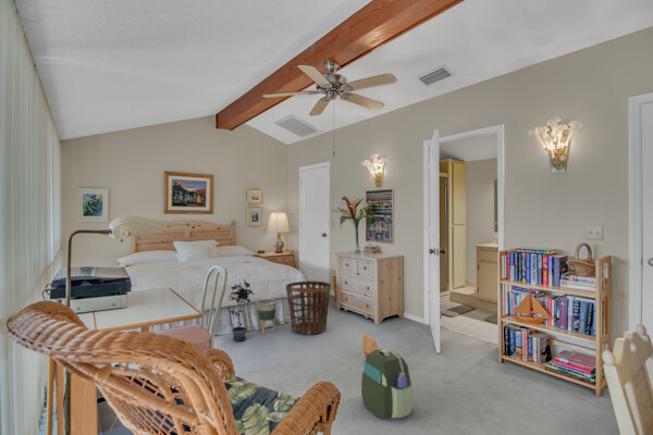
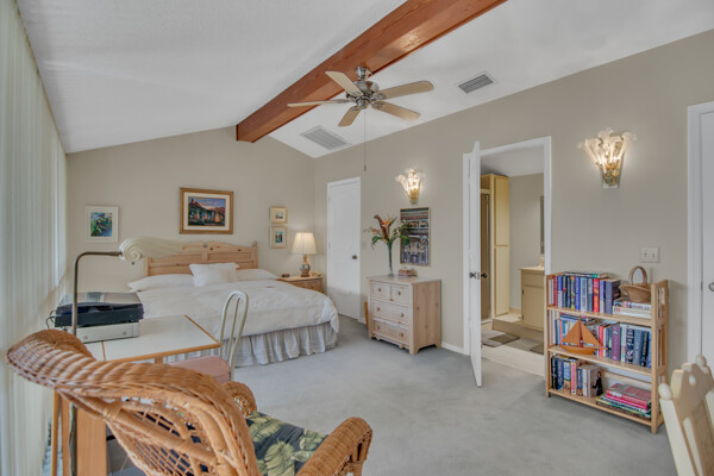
- planter (266, 316)
- basket (308, 306)
- backpack (385, 373)
- potted plant (239, 310)
